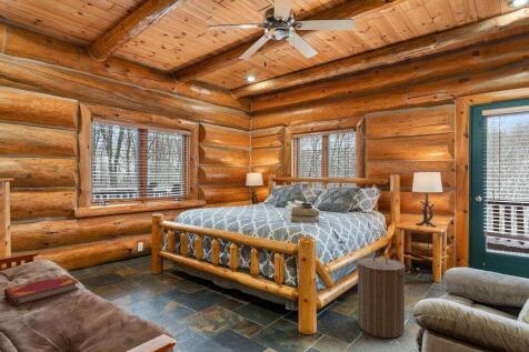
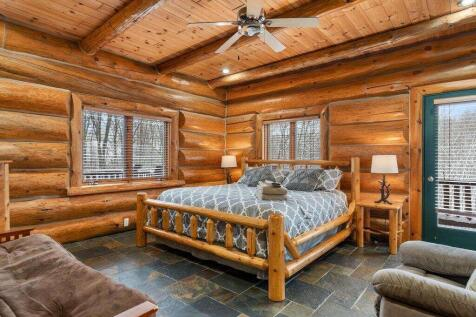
- hardback book (42, 289)
- laundry hamper (380, 289)
